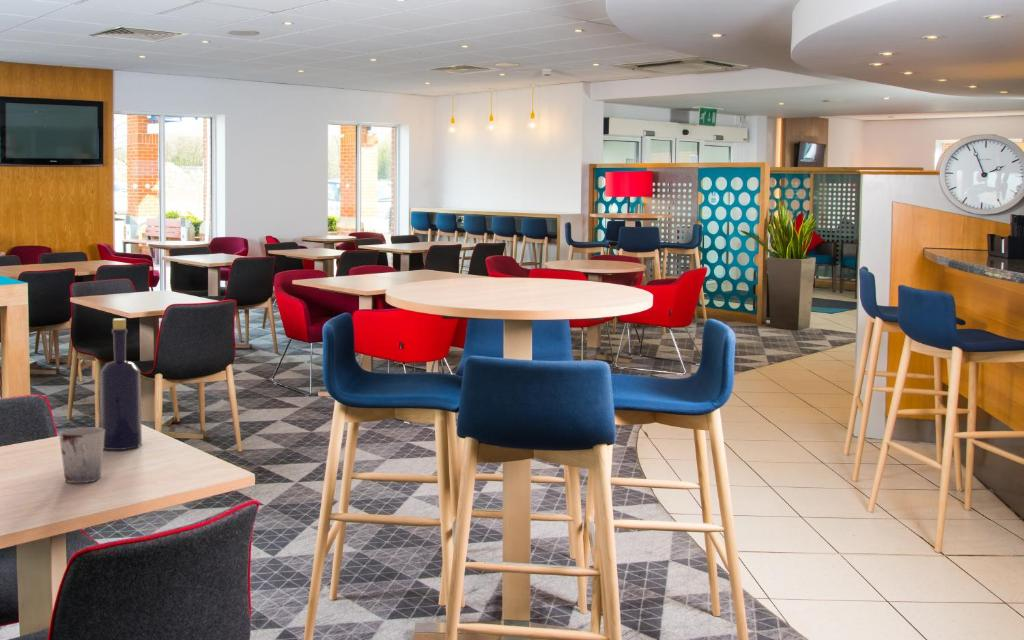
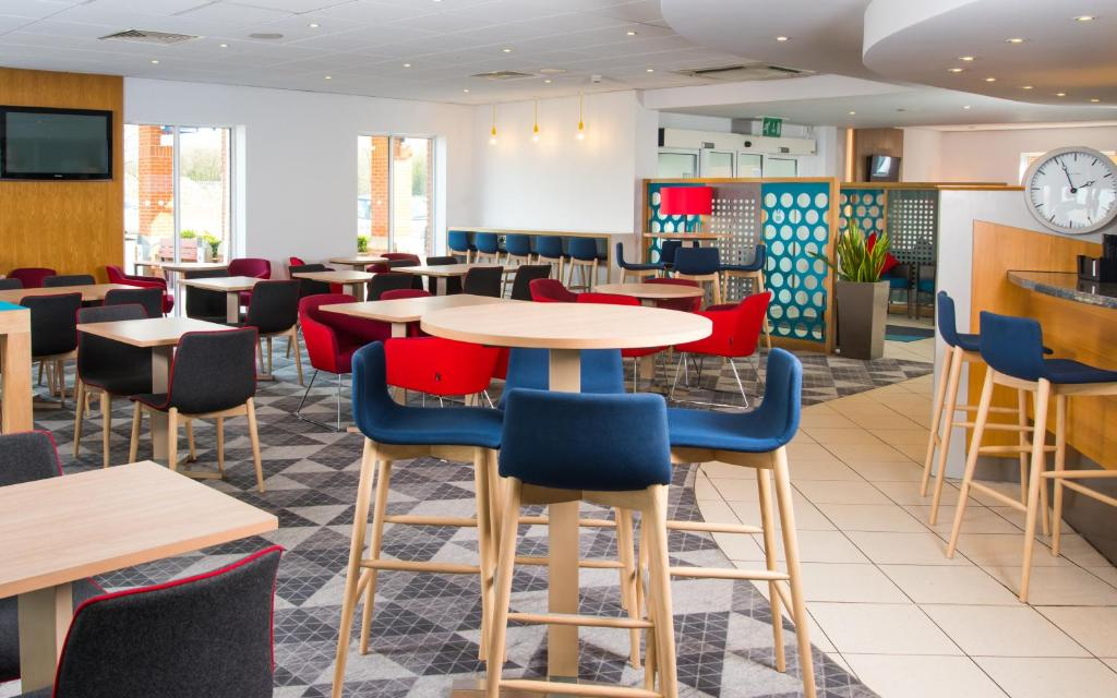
- bottle (120, 382)
- cup (82, 456)
